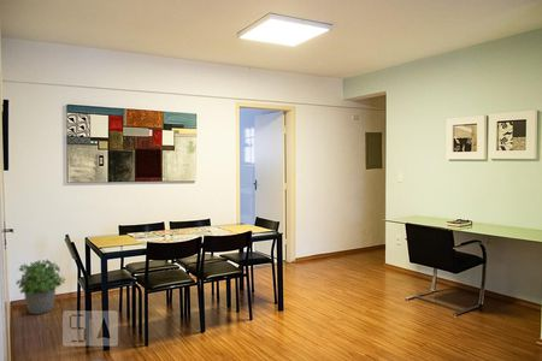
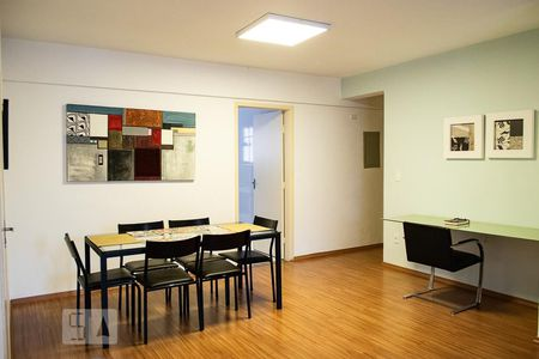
- potted plant (40, 285)
